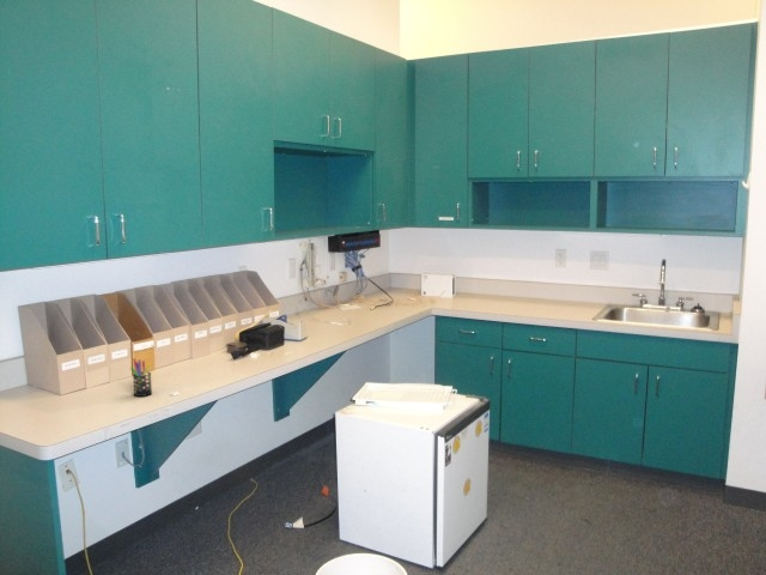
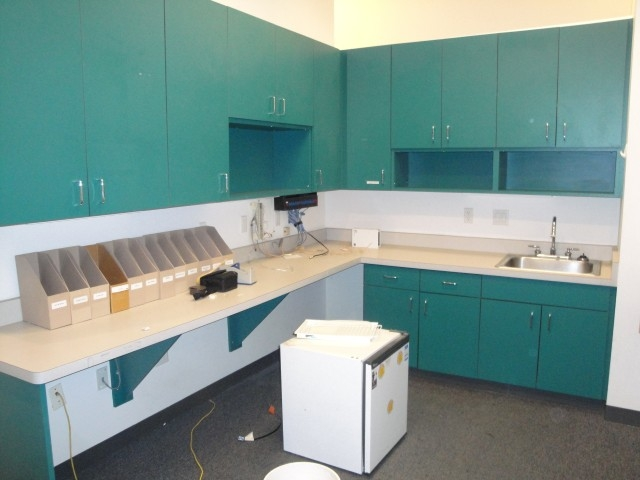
- pen holder (139, 376)
